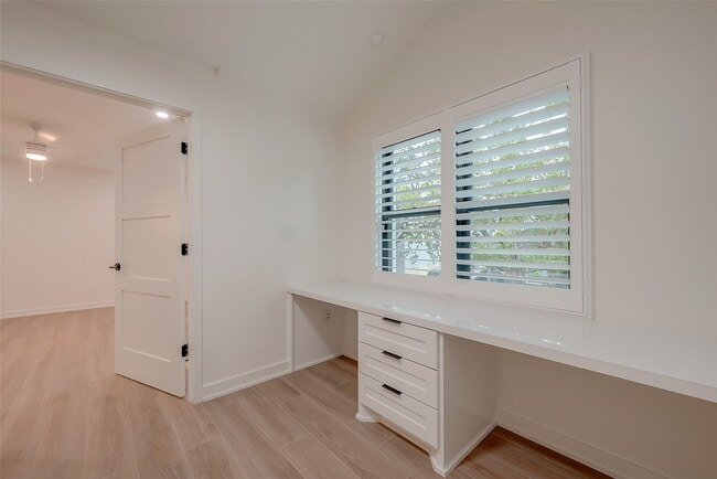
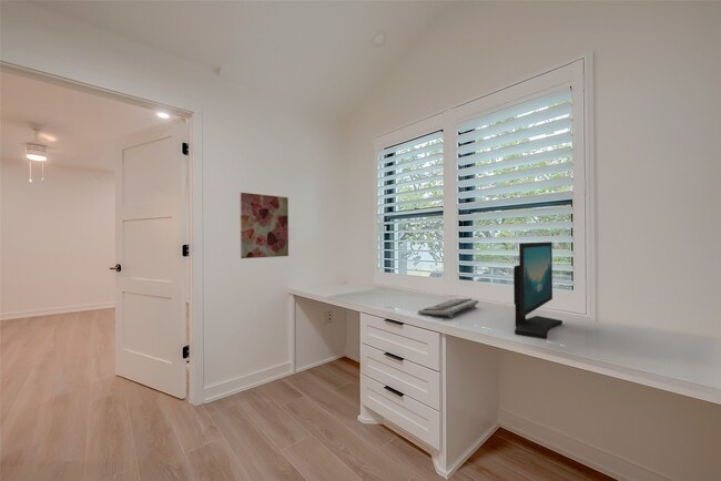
+ computer monitor (536, 285)
+ wall art (265, 226)
+ keyboard (449, 306)
